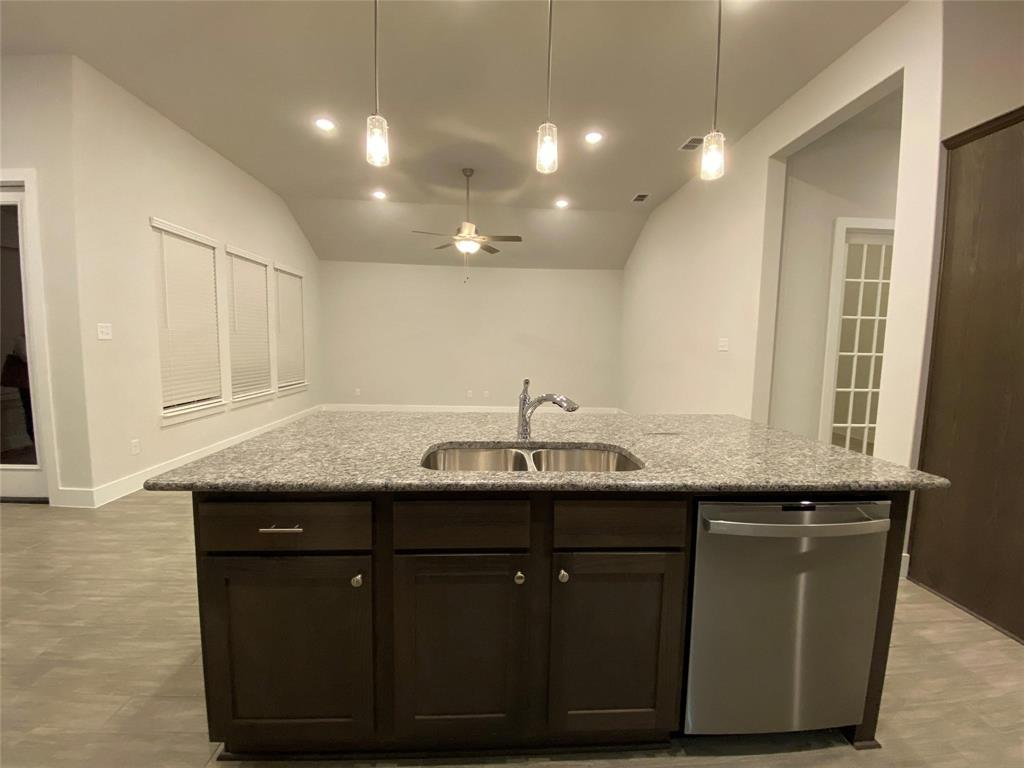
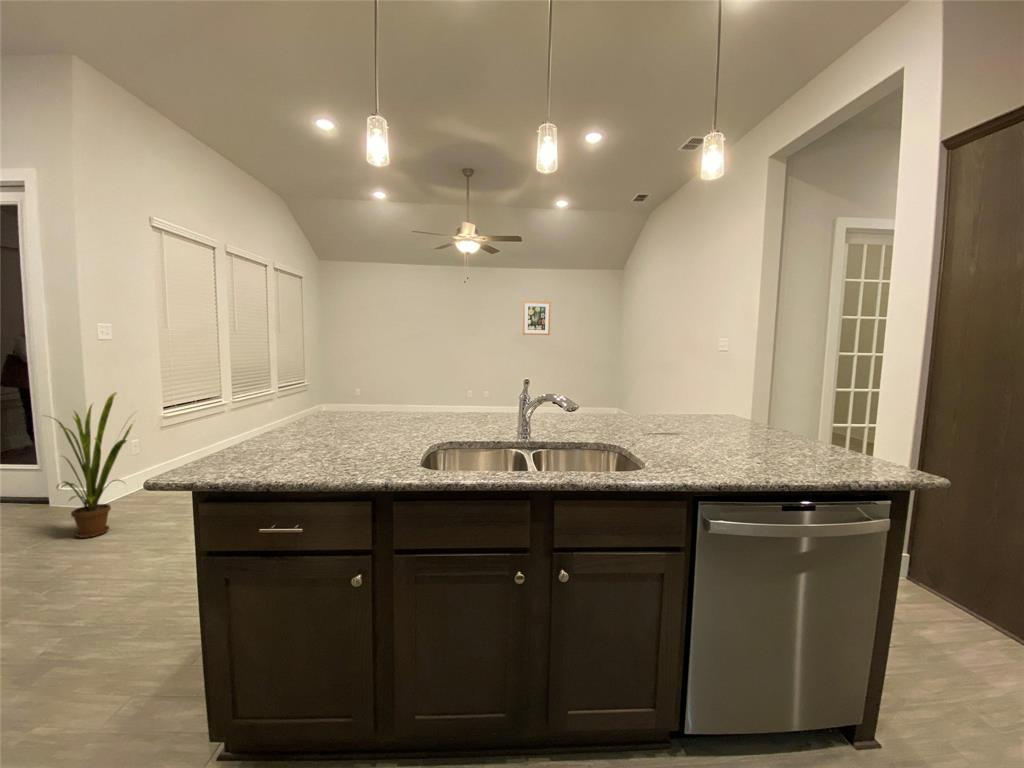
+ house plant (89, 464)
+ wall art (536, 318)
